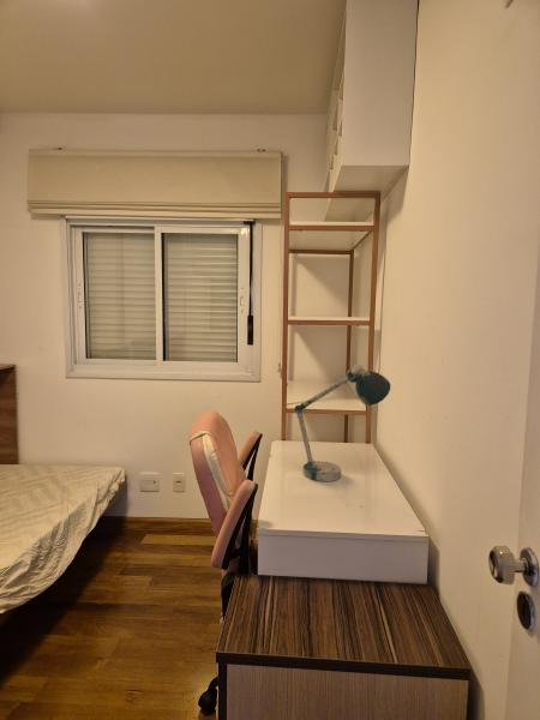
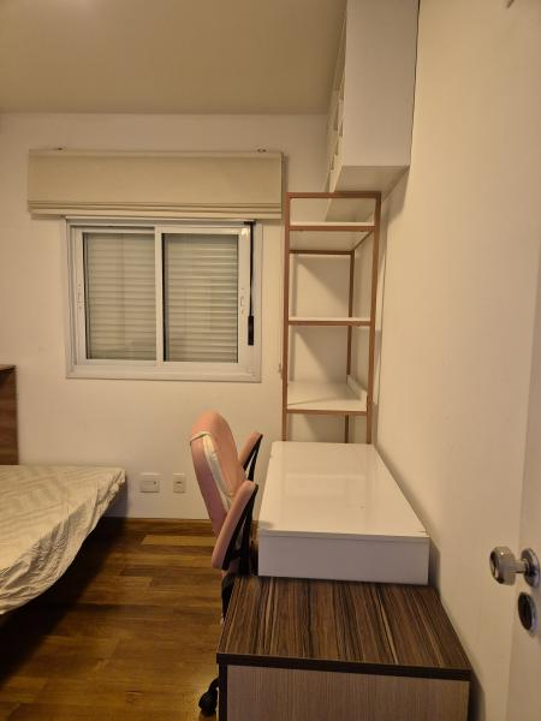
- desk lamp (360, 400)
